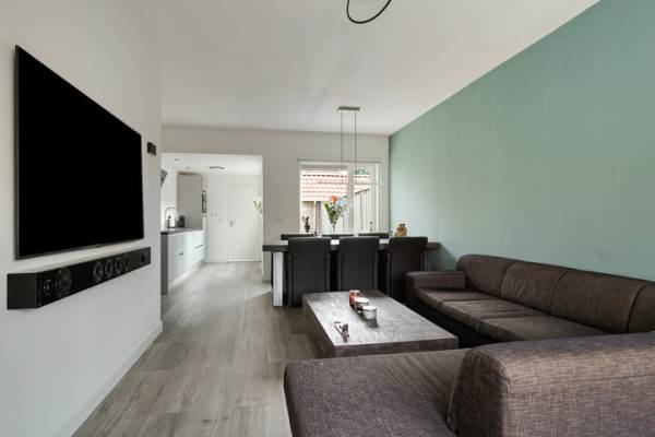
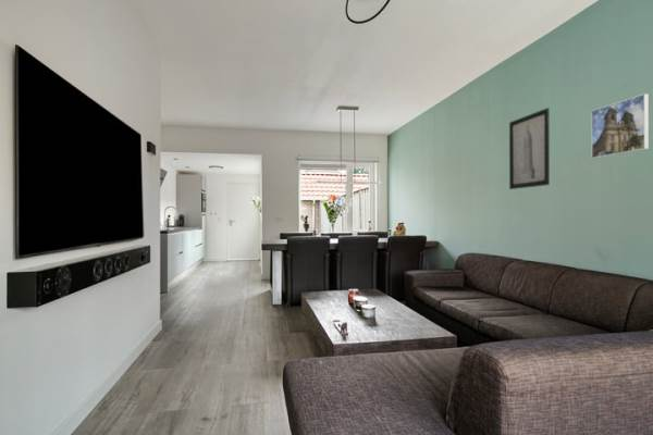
+ wall art (528, 151)
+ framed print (617, 128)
